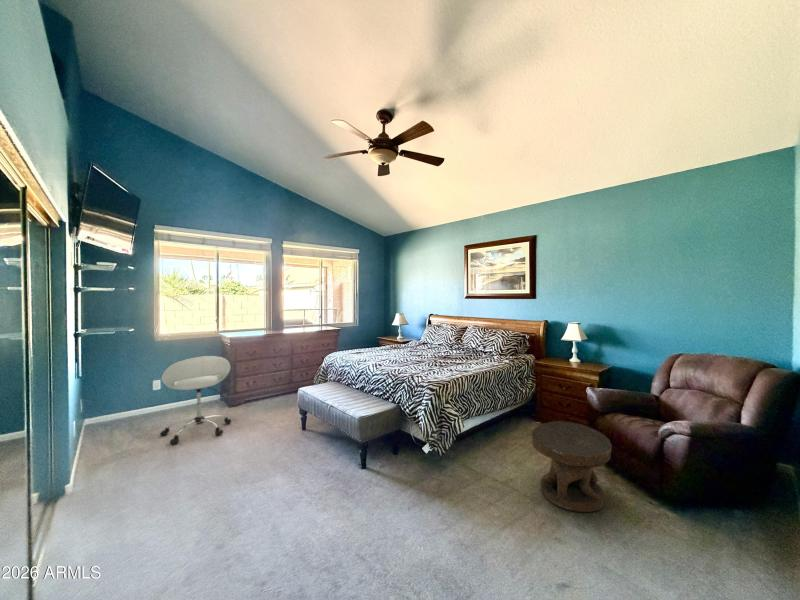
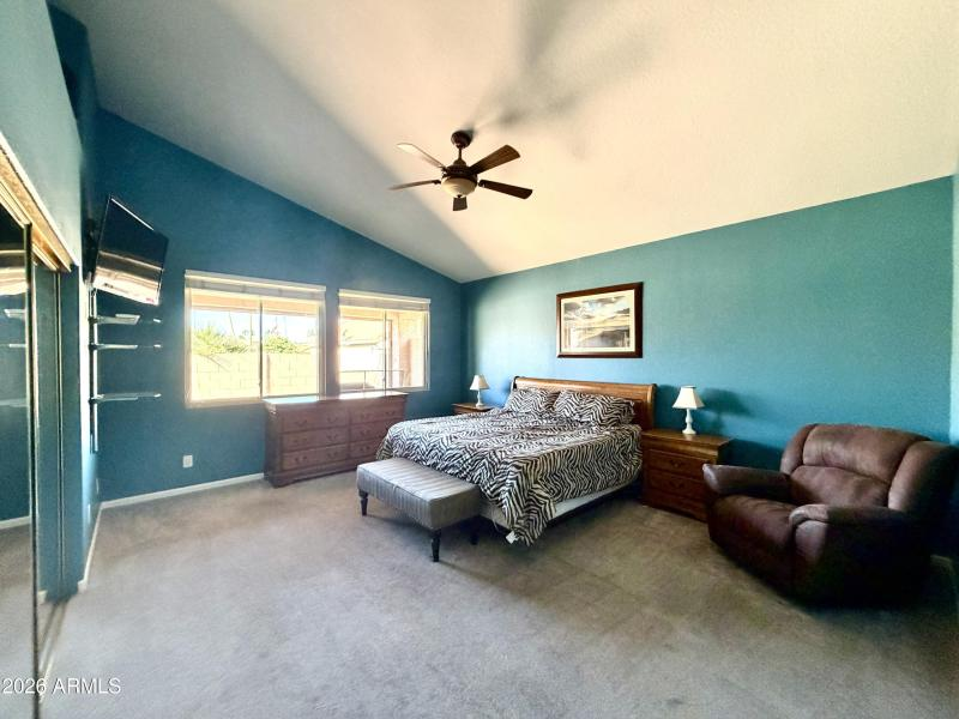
- chair (198, 392)
- side table (571, 464)
